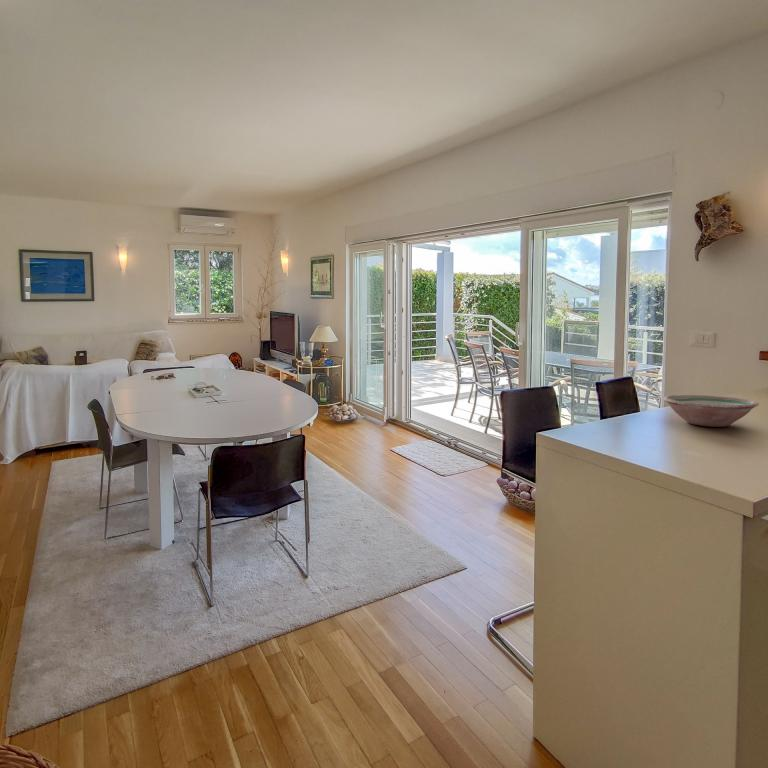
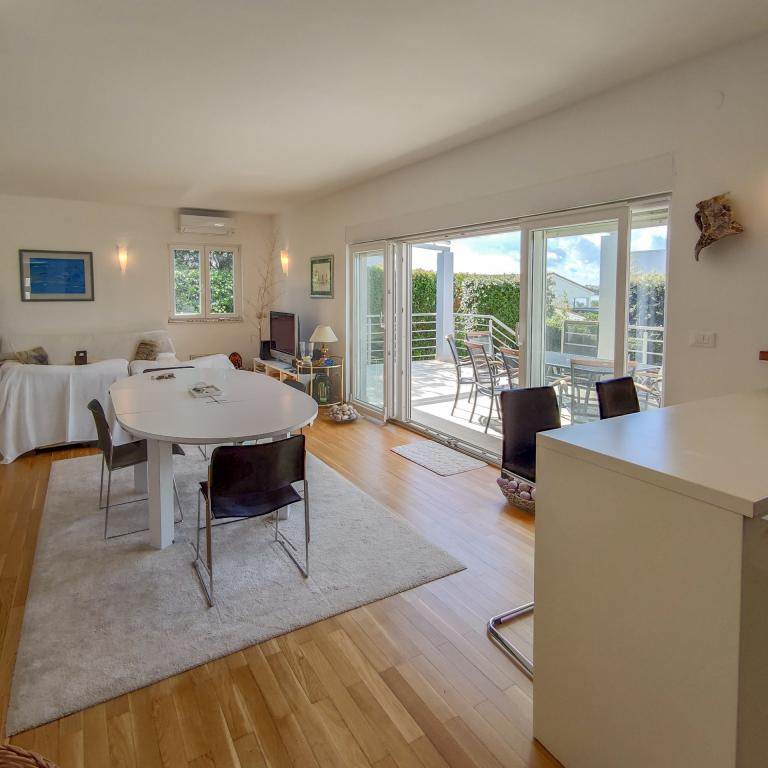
- bowl (708, 411)
